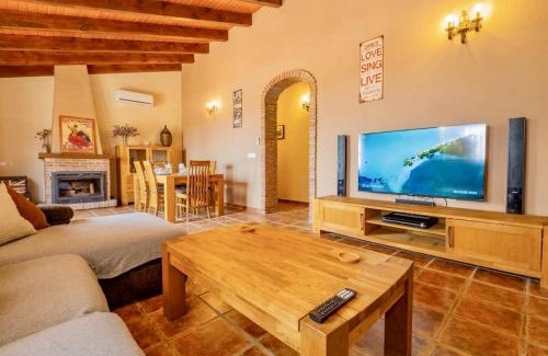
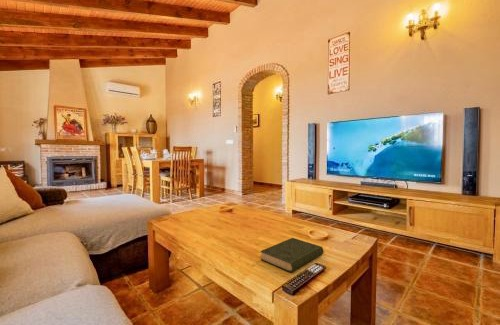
+ book (292, 253)
